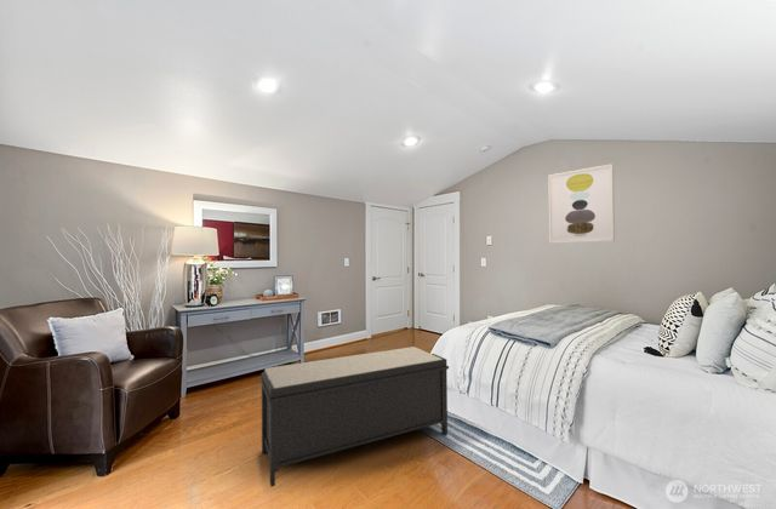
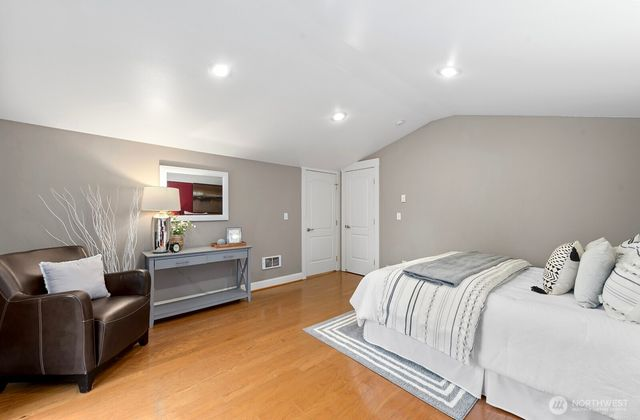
- bench (358, 402)
- wall art (578, 206)
